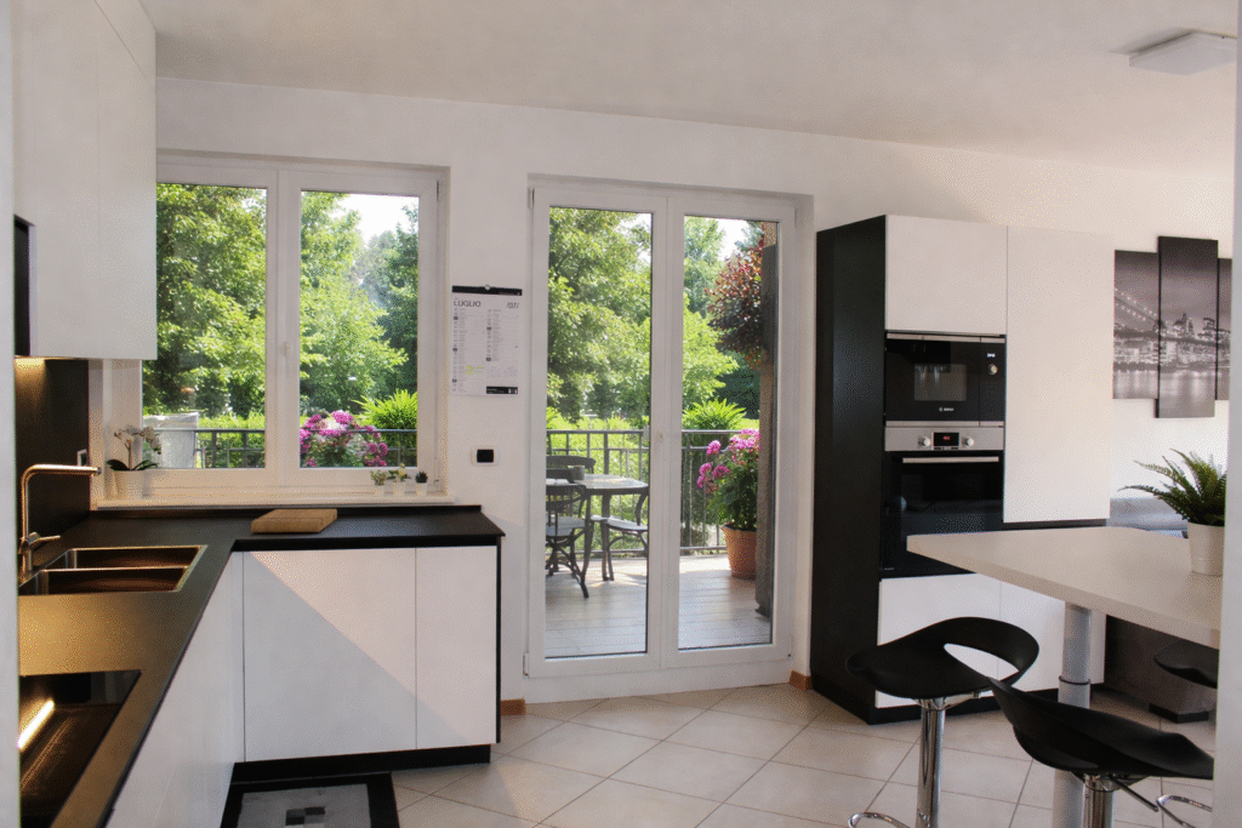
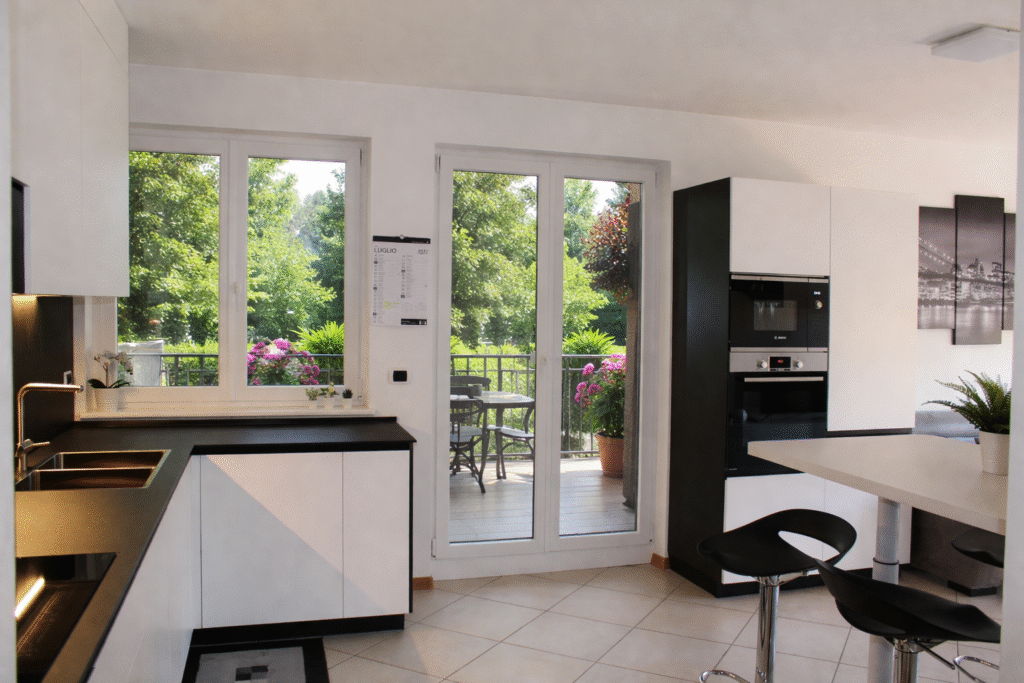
- cutting board (296, 520)
